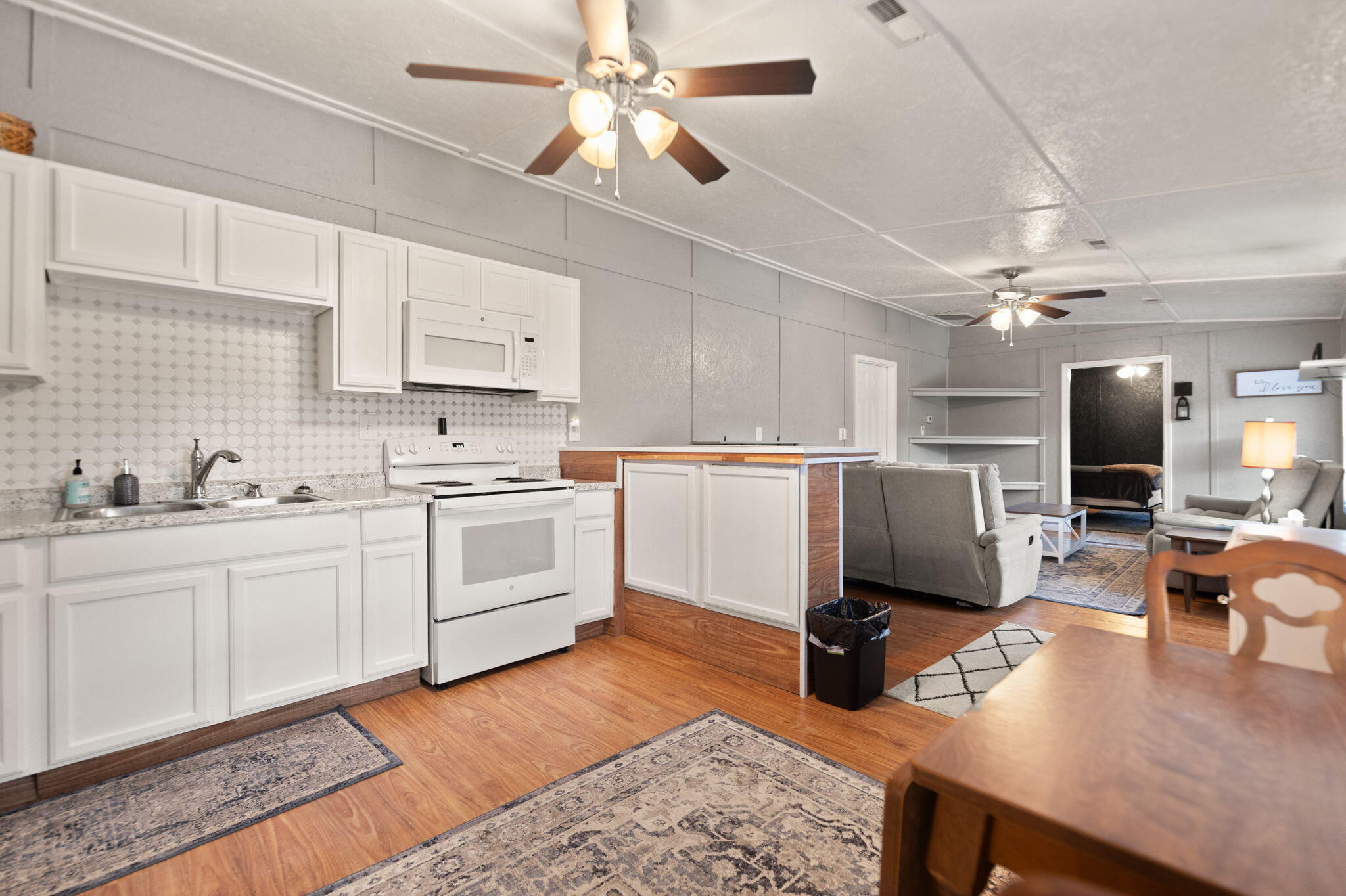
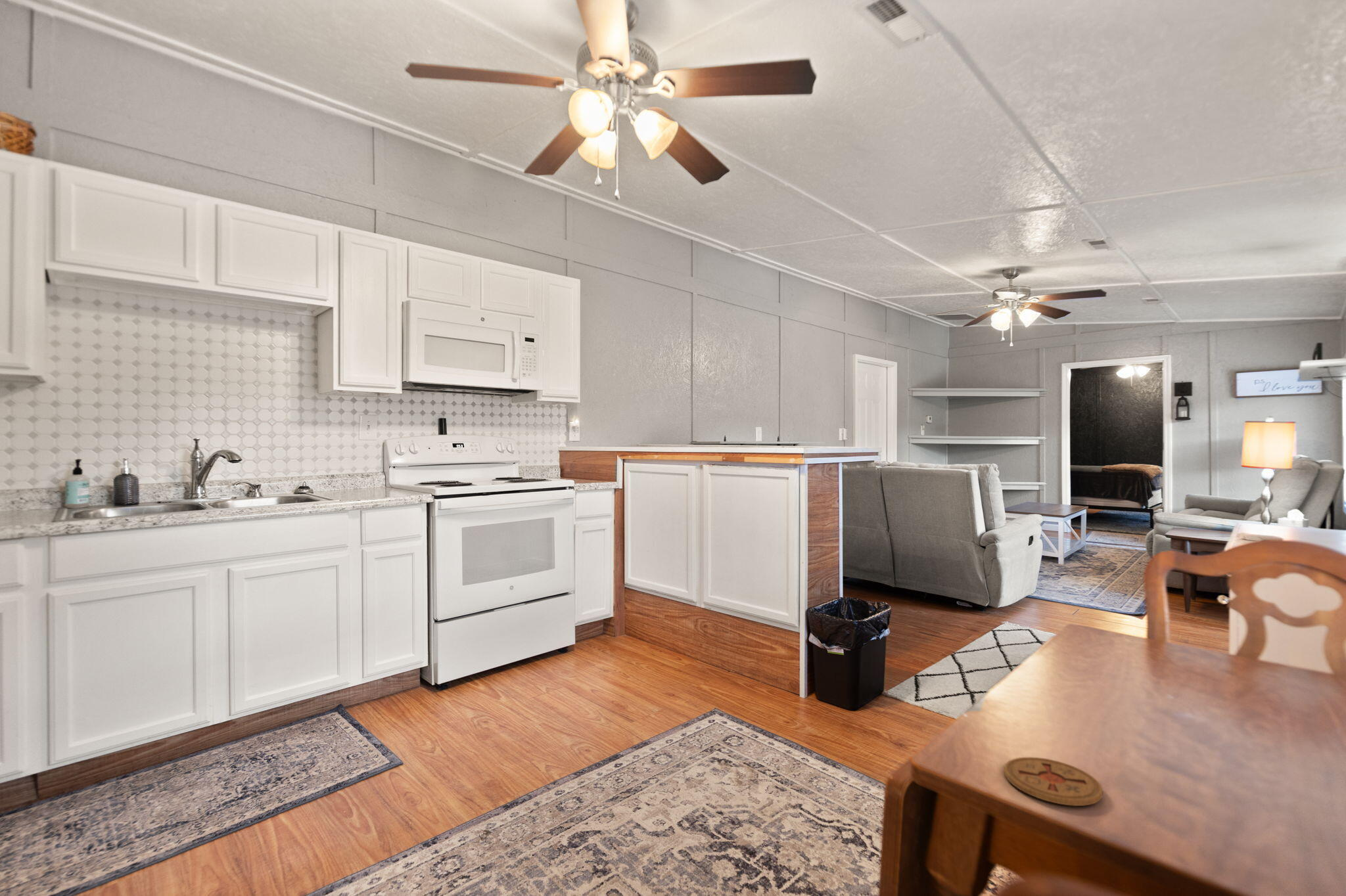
+ coaster (1052, 780)
